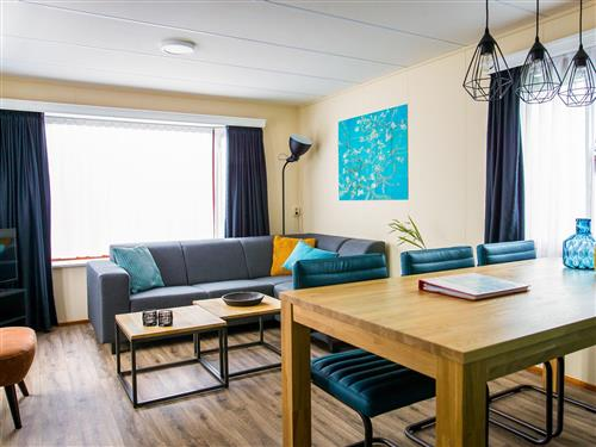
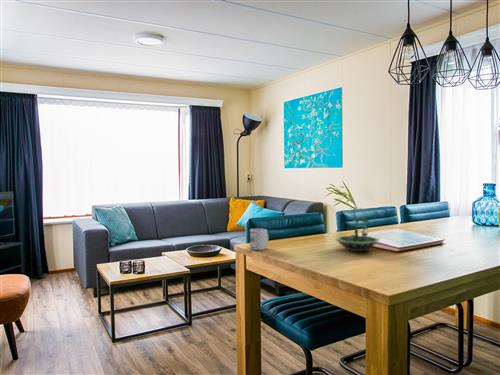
+ cup (259, 238)
+ terrarium (356, 216)
